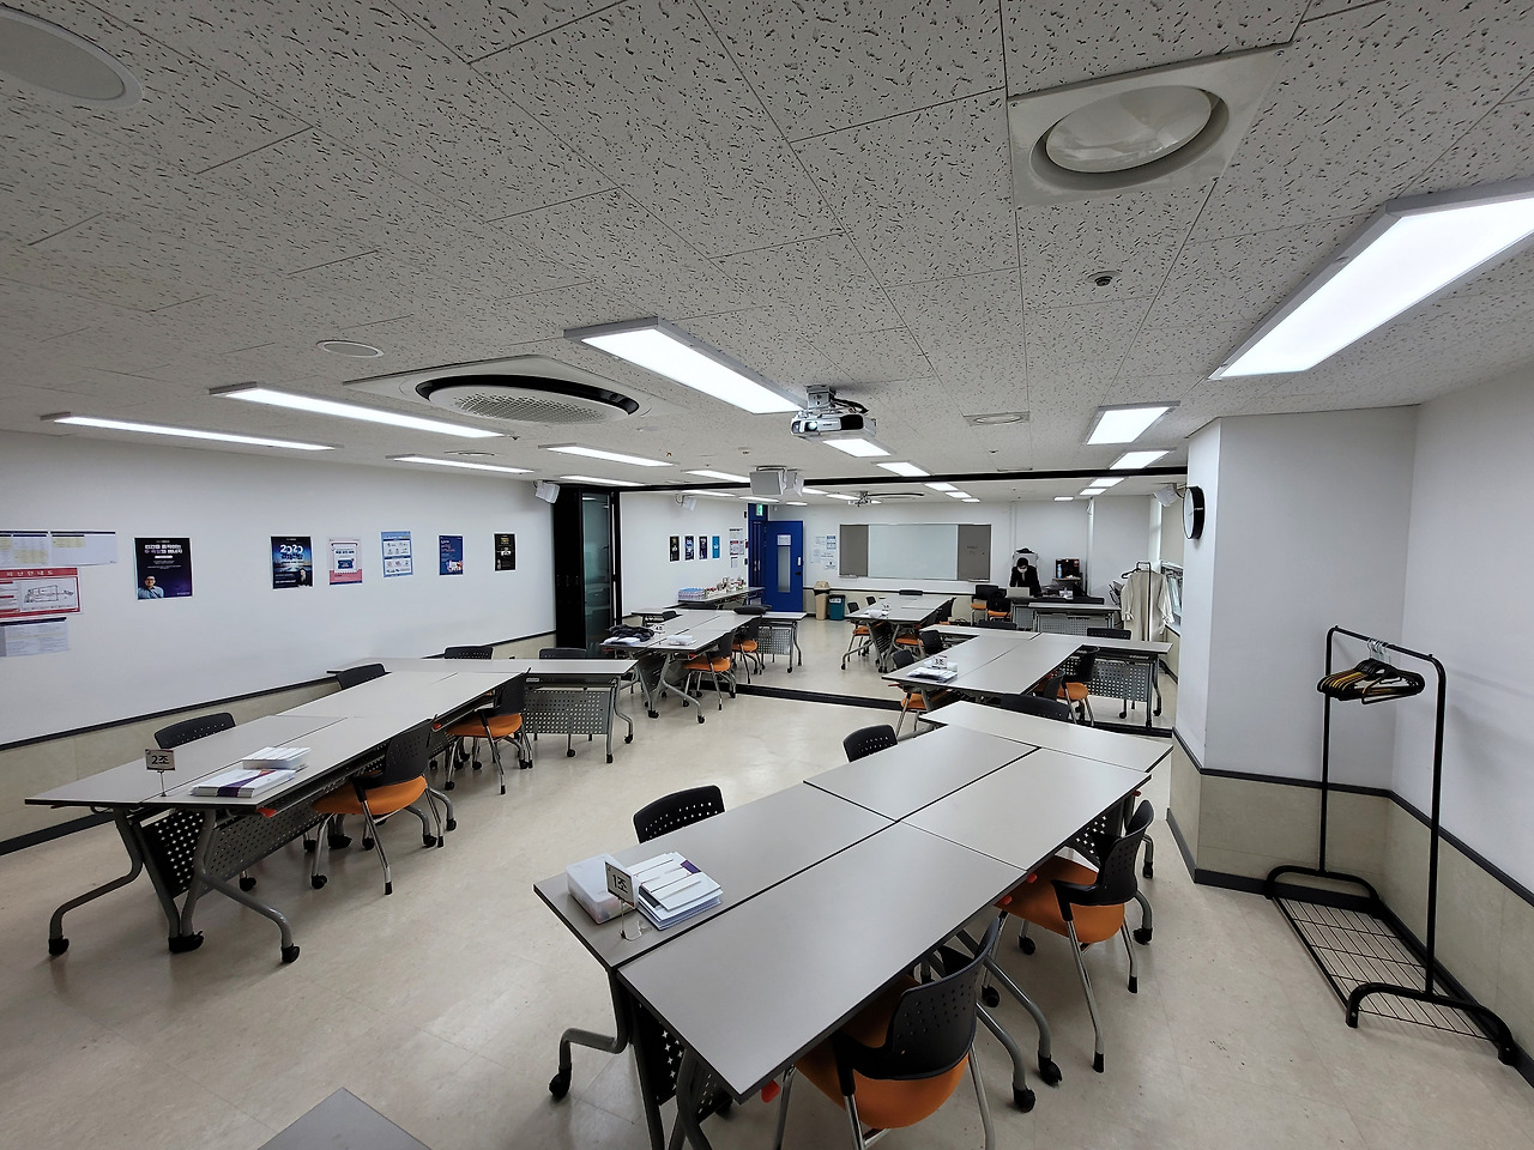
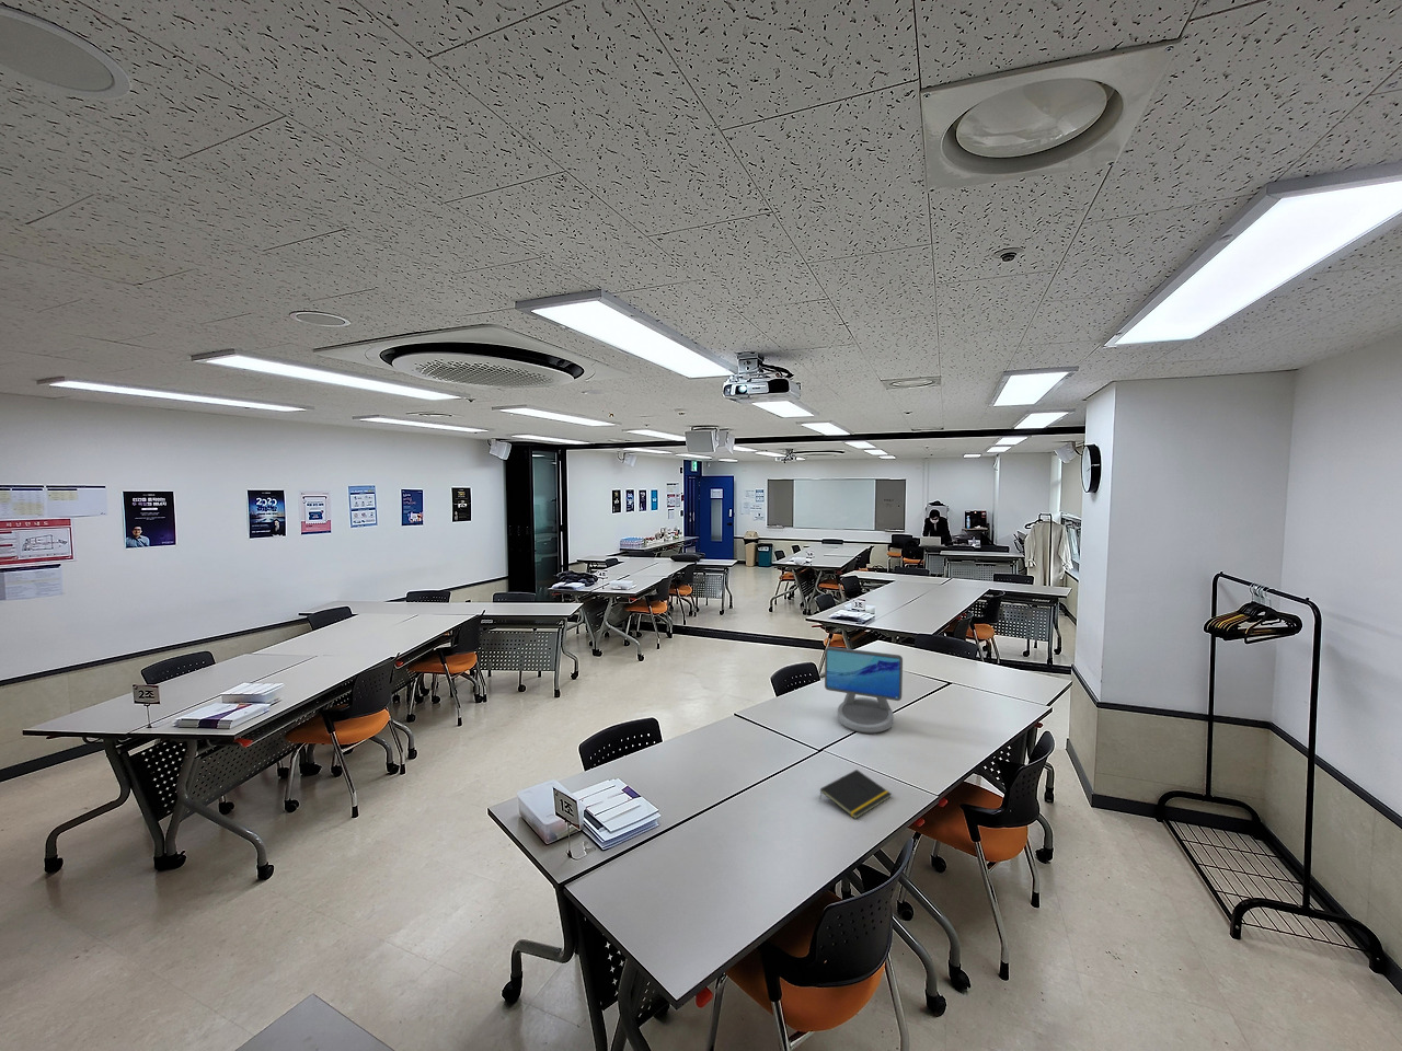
+ notepad (856, 793)
+ computer monitor (865, 684)
